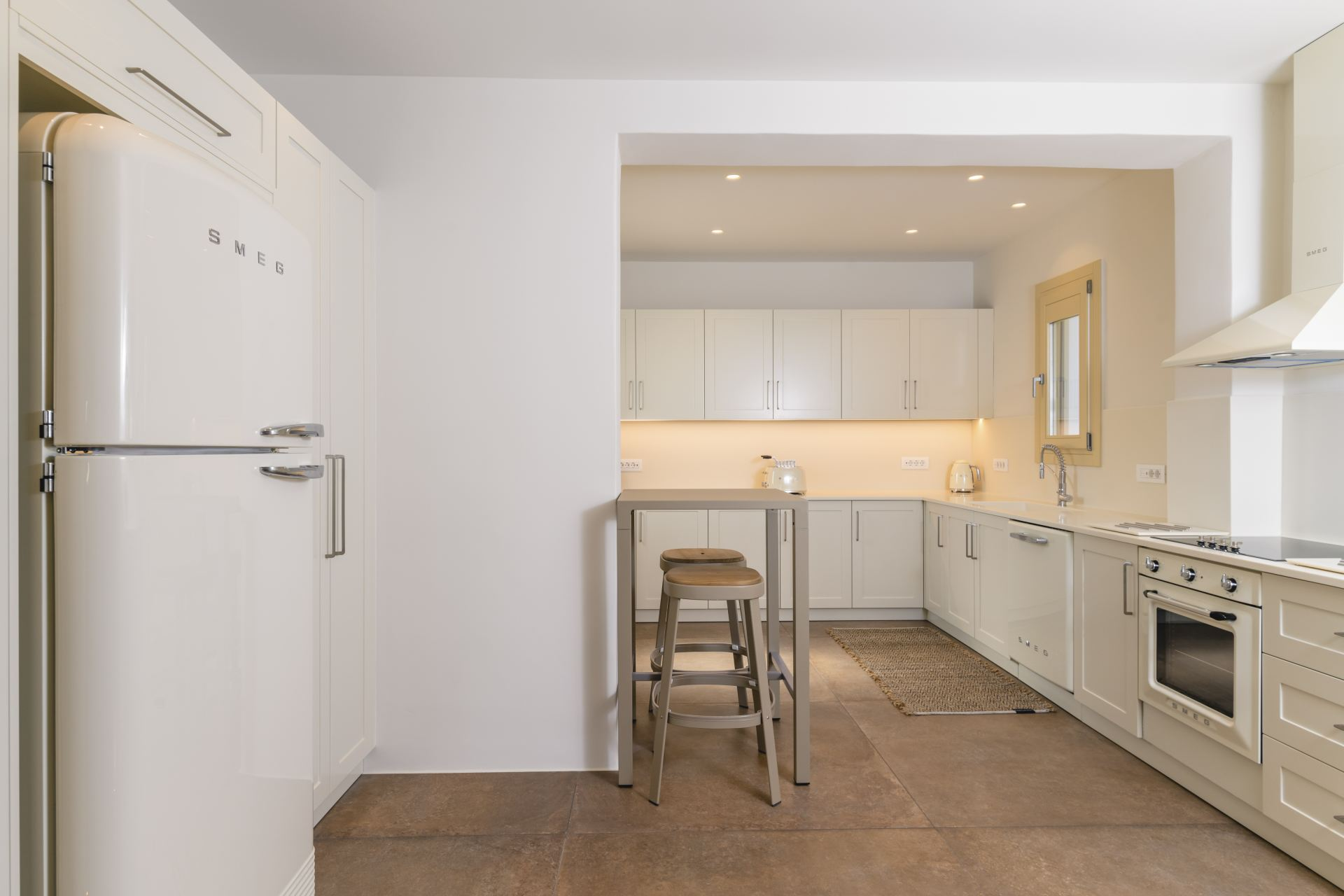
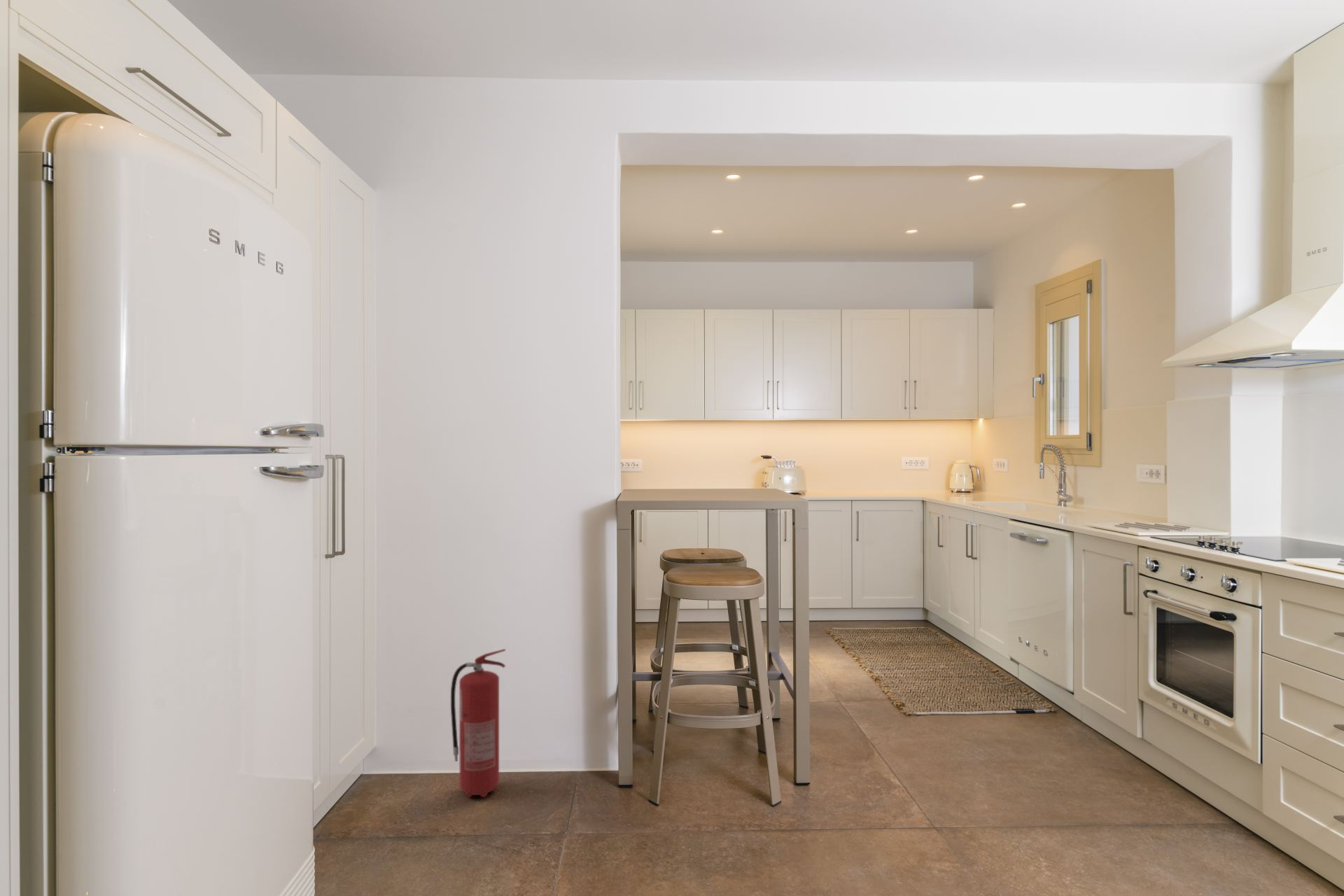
+ fire extinguisher (478, 720)
